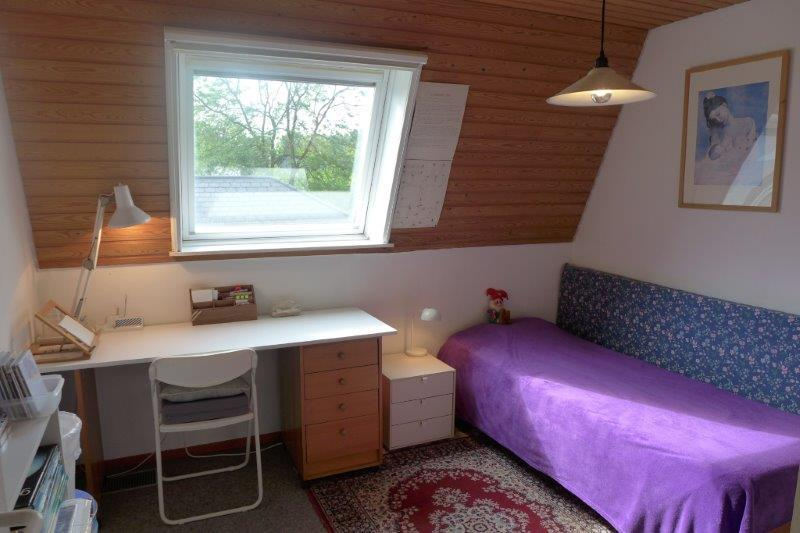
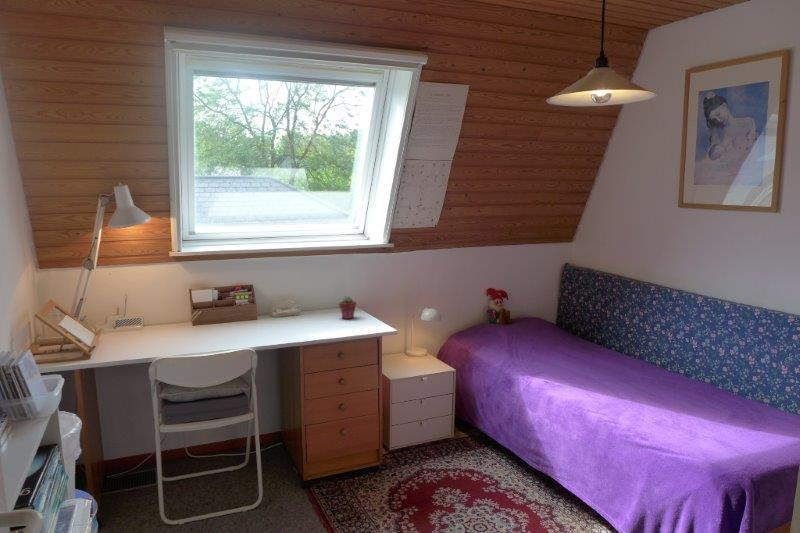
+ potted succulent (347, 306)
